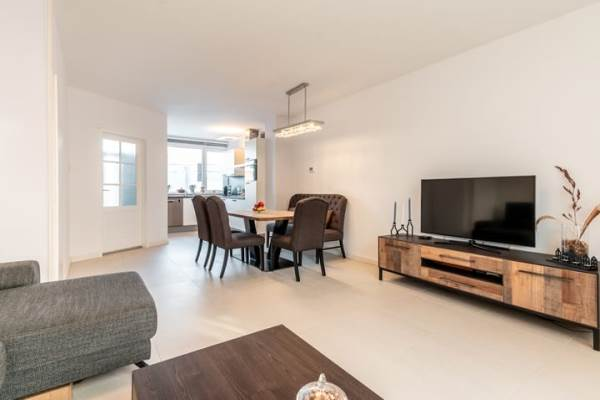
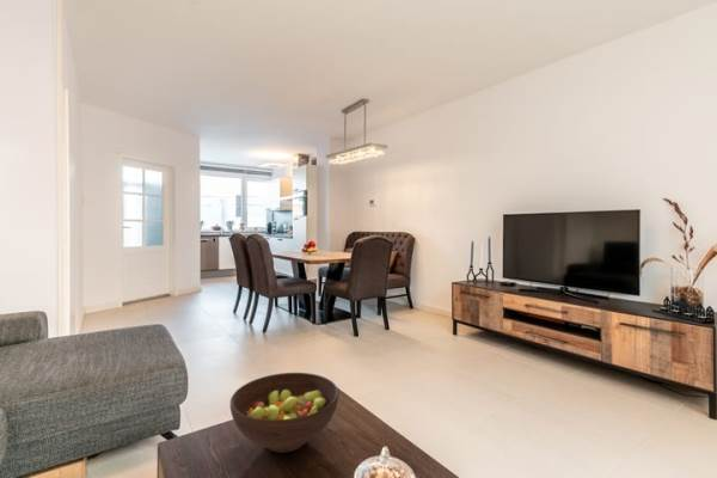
+ fruit bowl (286, 417)
